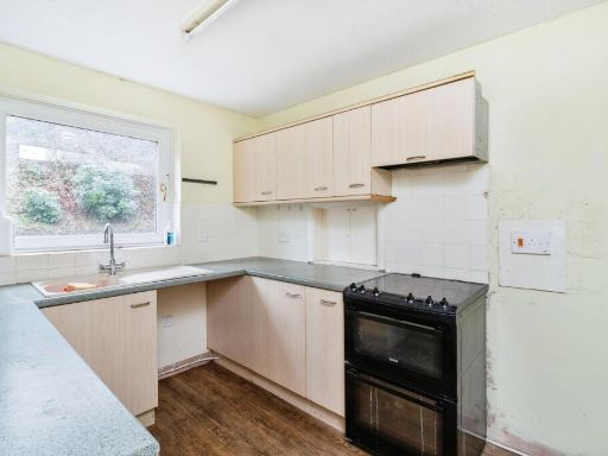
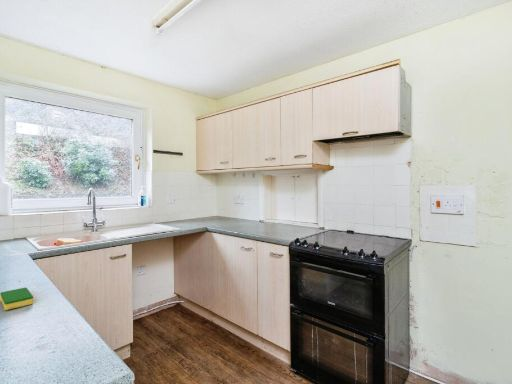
+ dish sponge (16, 297)
